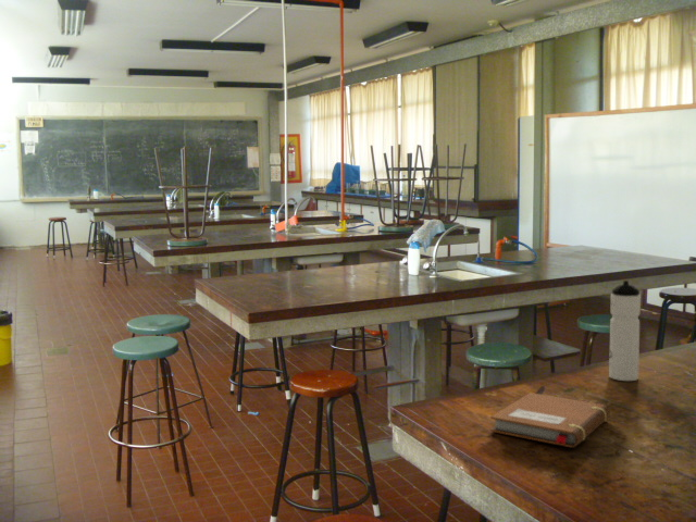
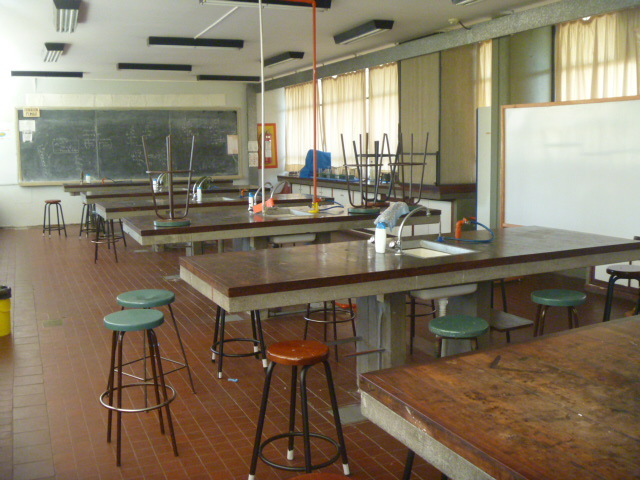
- notebook (550, 419)
- water bottle (624, 328)
